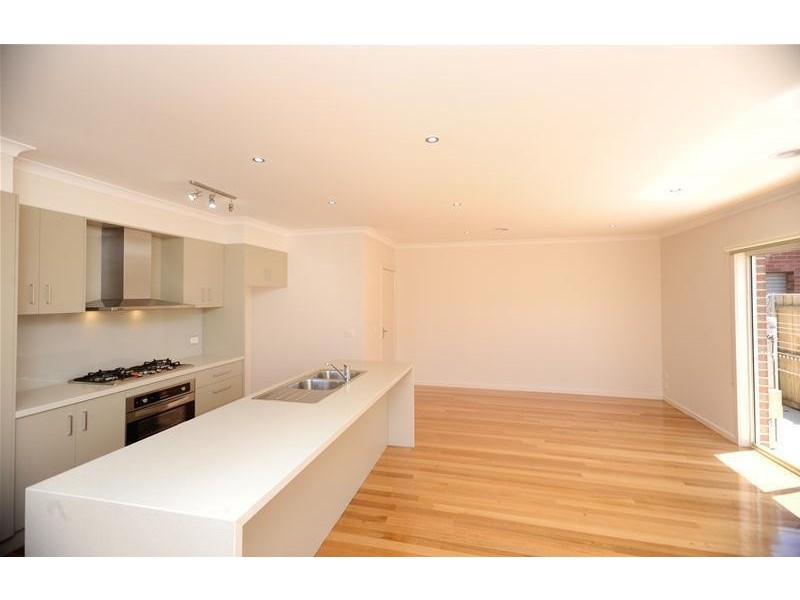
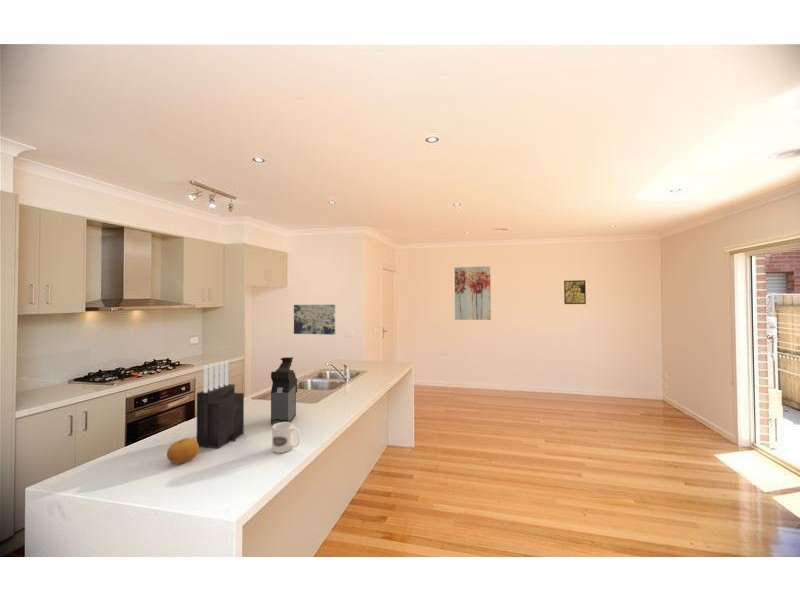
+ coffee maker (284, 389)
+ fruit (183, 450)
+ knife block (223, 401)
+ wall art (314, 319)
+ mug (286, 437)
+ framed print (574, 292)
+ wall art (472, 293)
